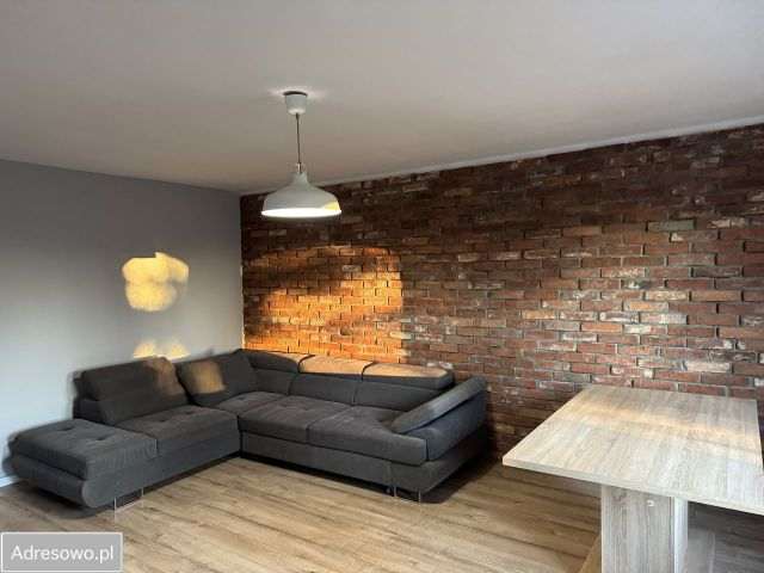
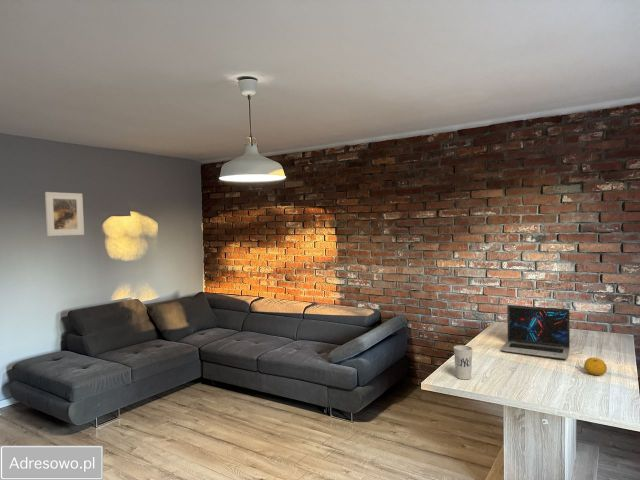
+ fruit (595, 366)
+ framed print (65, 214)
+ cup (463, 362)
+ laptop (535, 331)
